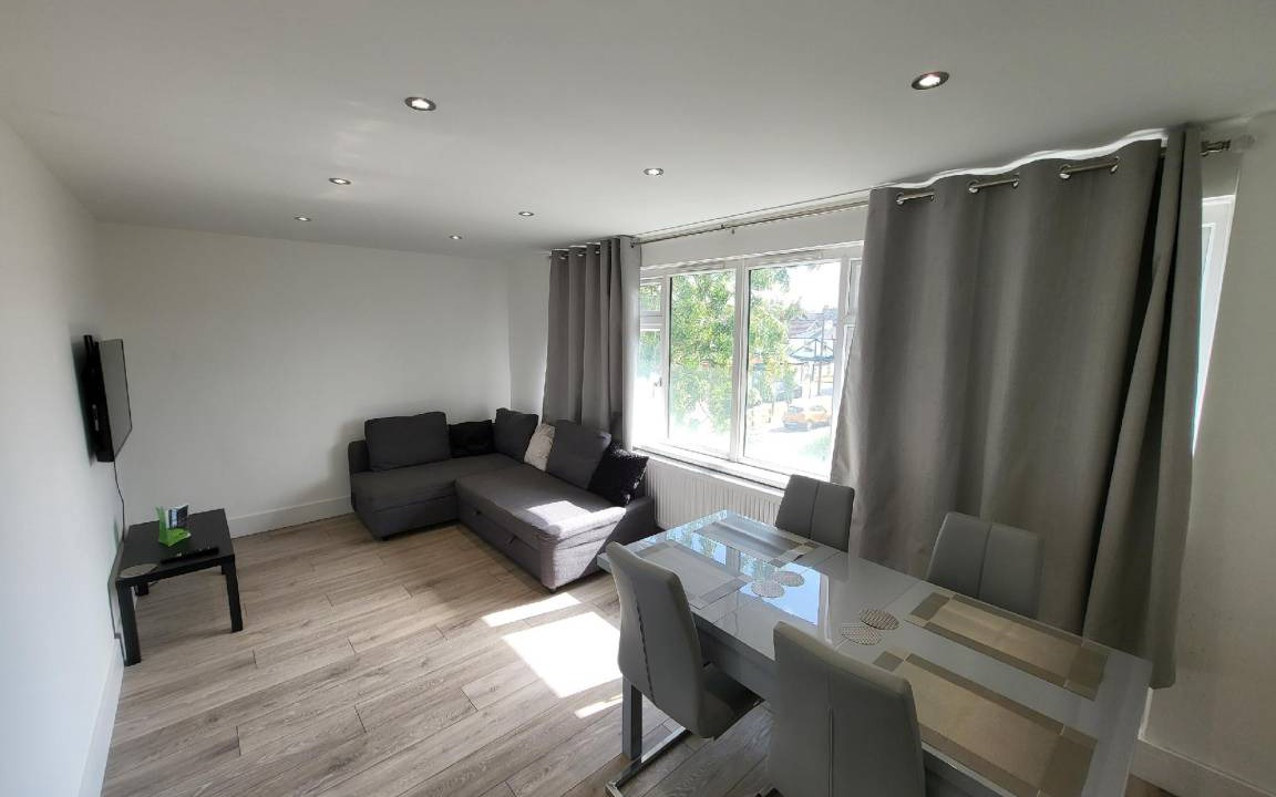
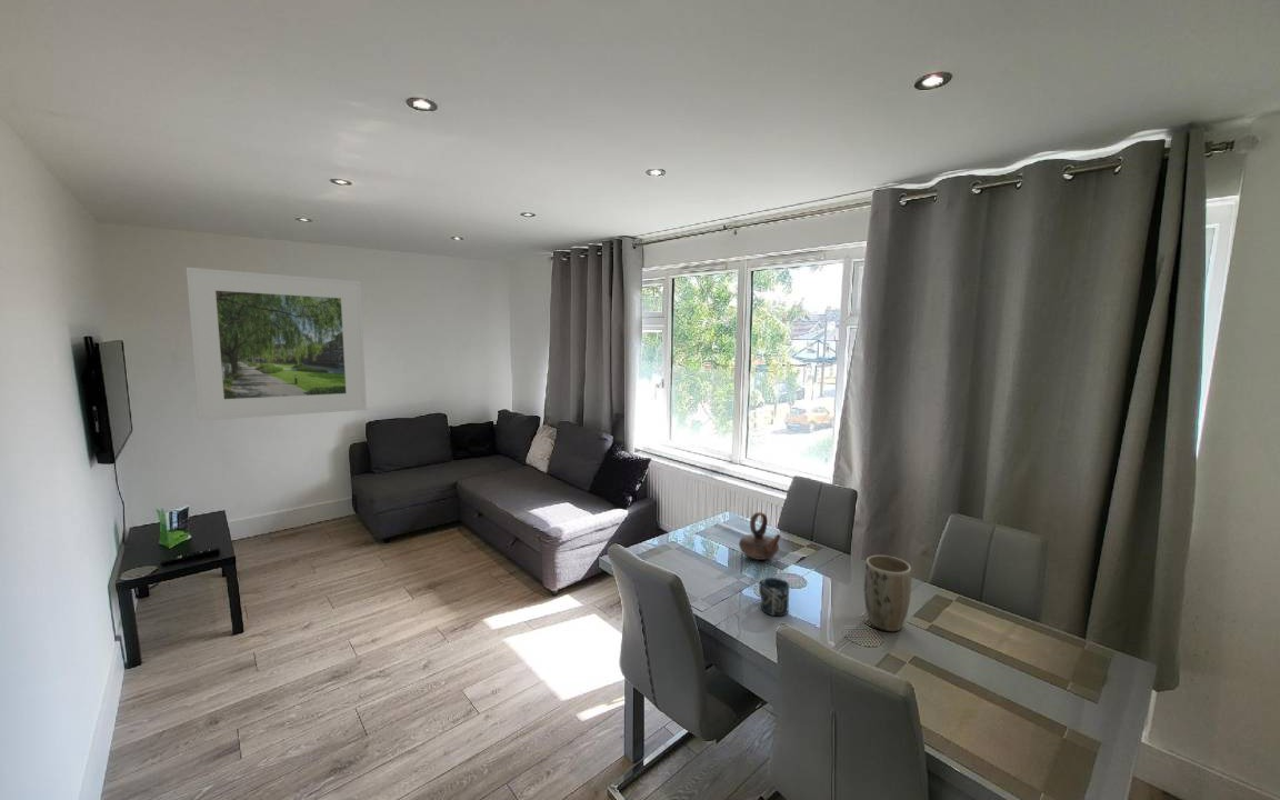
+ plant pot (887, 593)
+ teapot (763, 537)
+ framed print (286, 346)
+ cup (771, 594)
